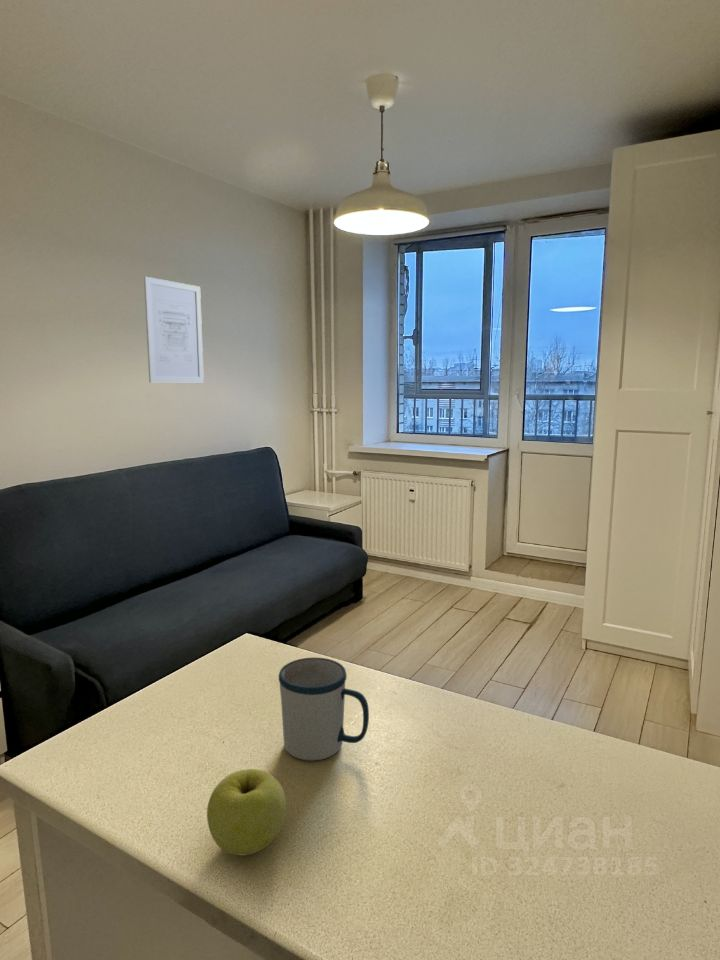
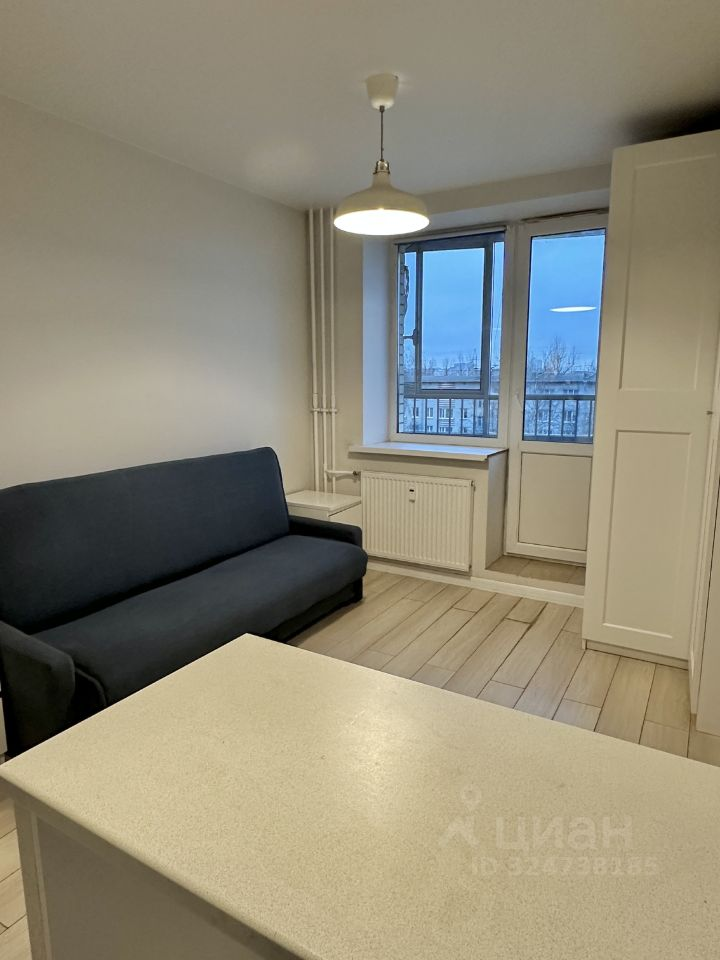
- apple (247, 813)
- mug (319, 710)
- wall art (175, 332)
